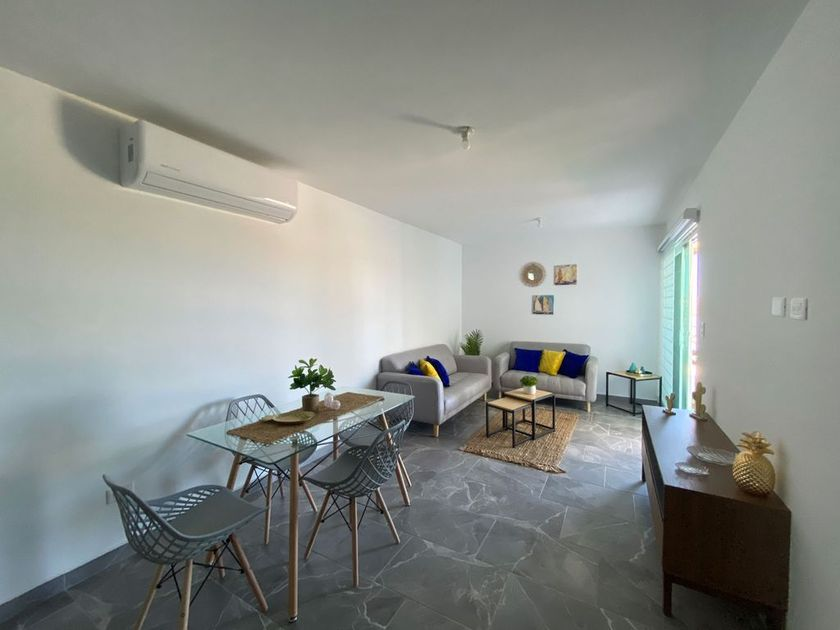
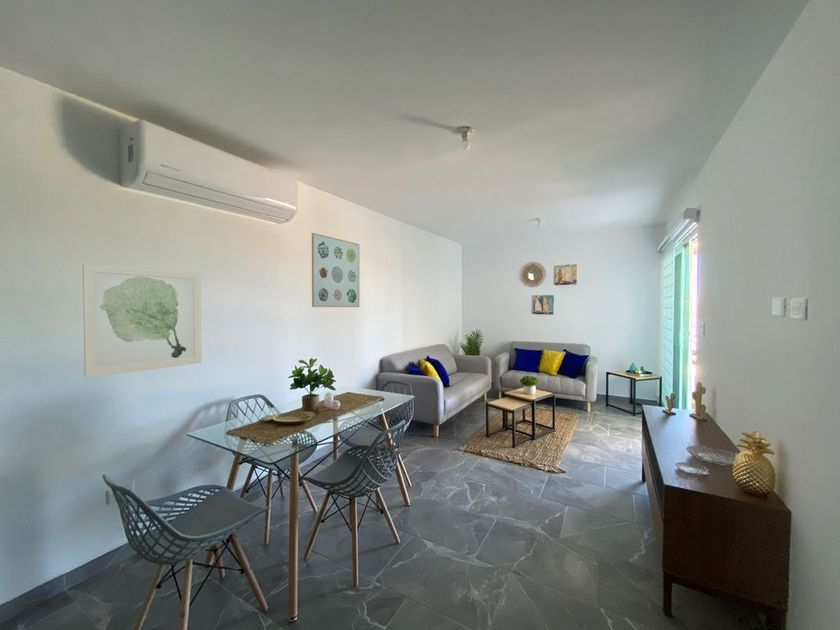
+ wall art (337, 273)
+ wall art (149, 319)
